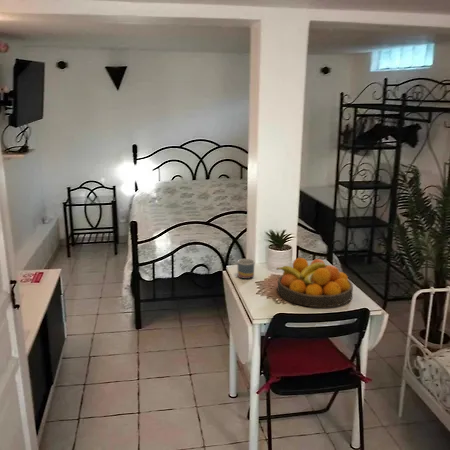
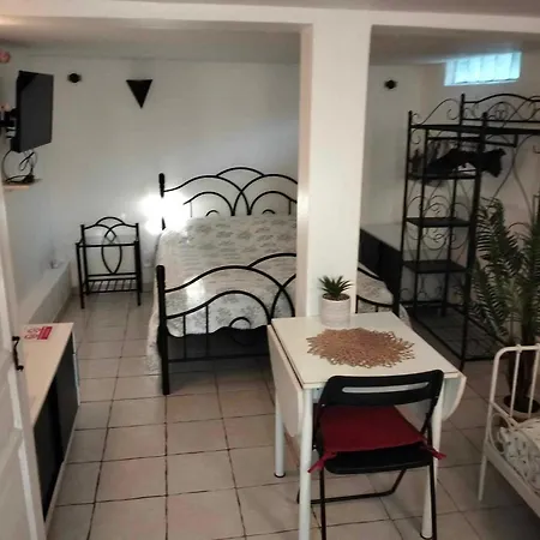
- fruit bowl (315, 277)
- mug (246, 267)
